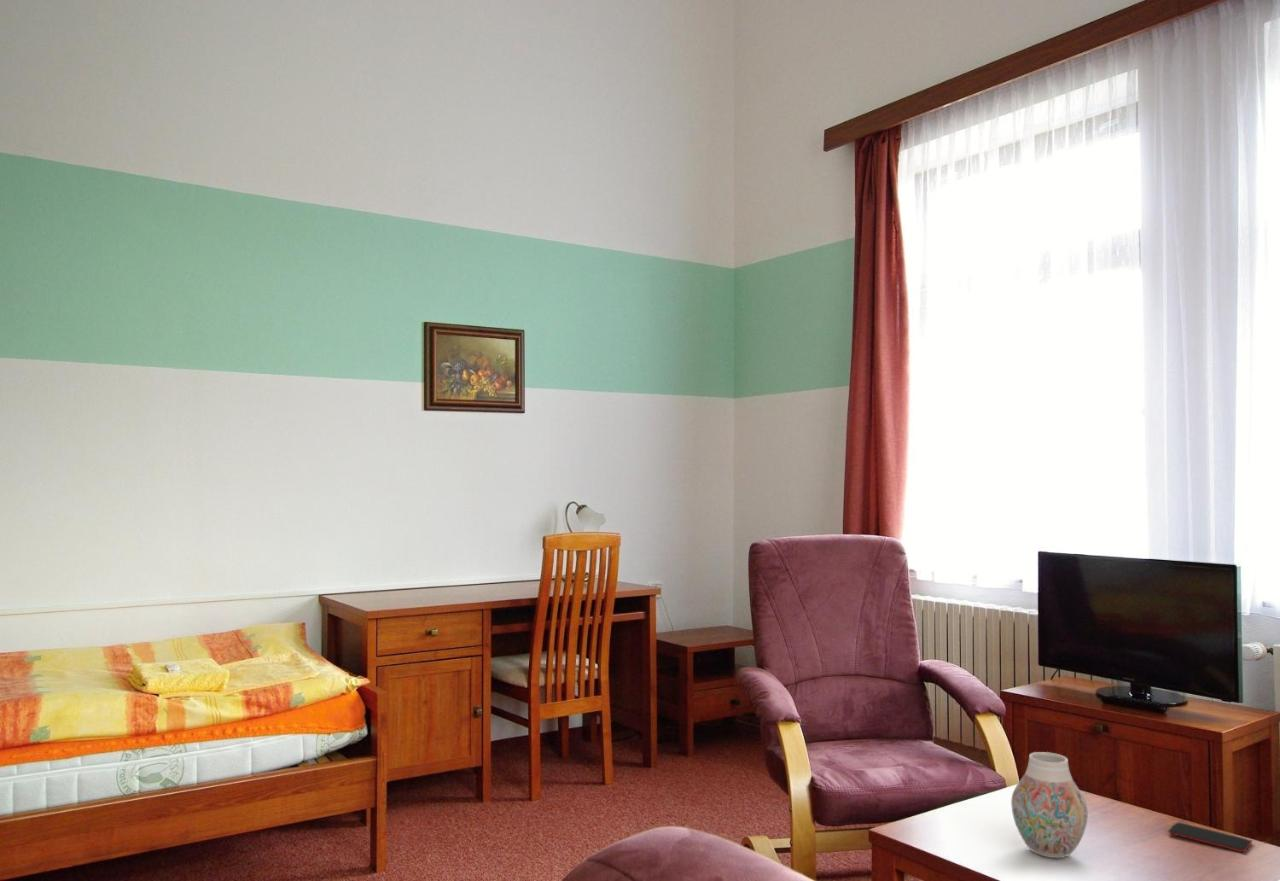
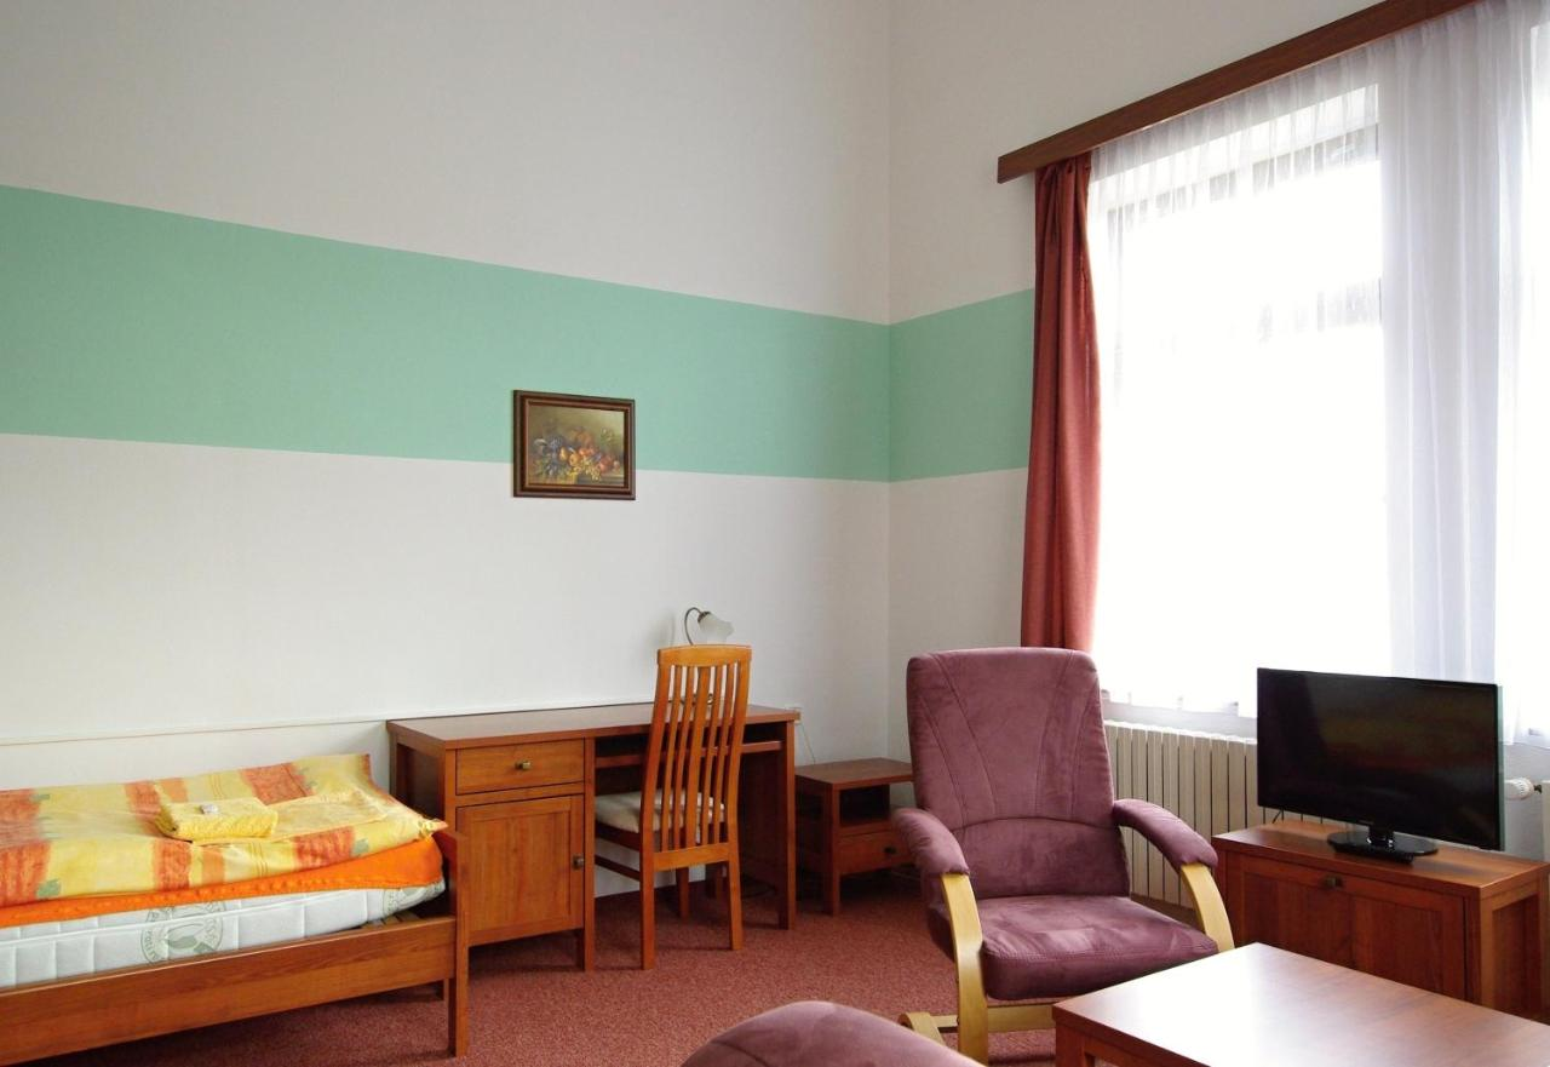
- smartphone (1209, 836)
- vase (1048, 804)
